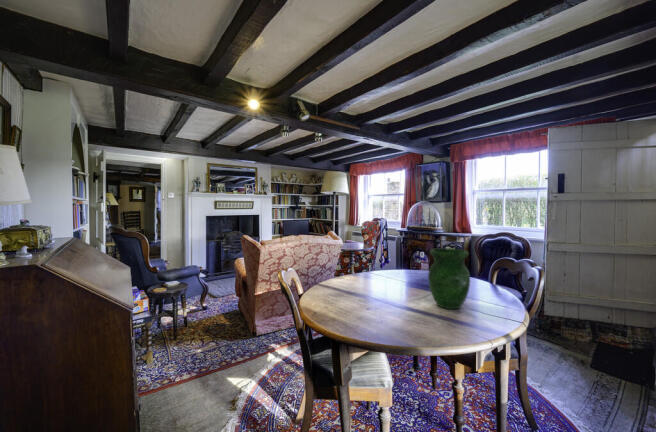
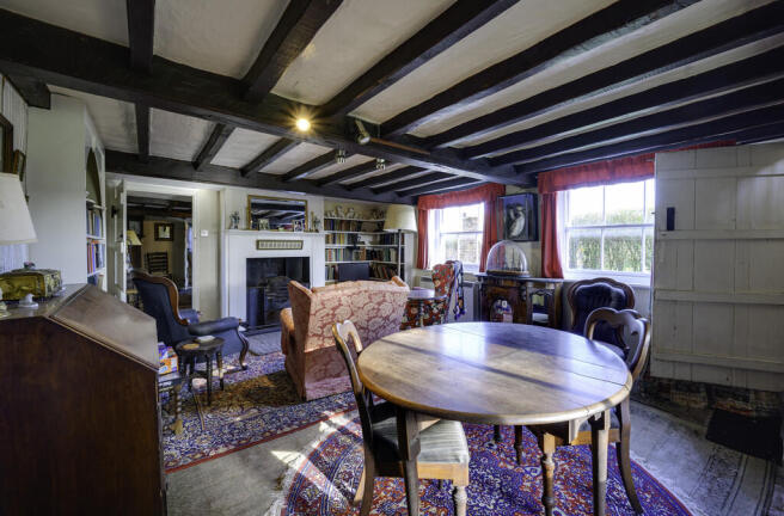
- vase (448, 278)
